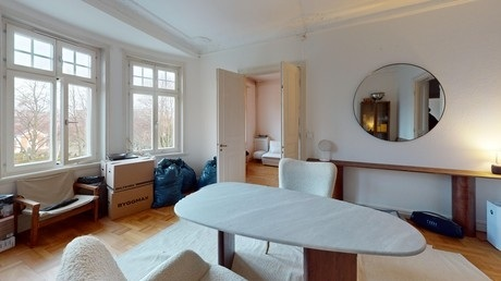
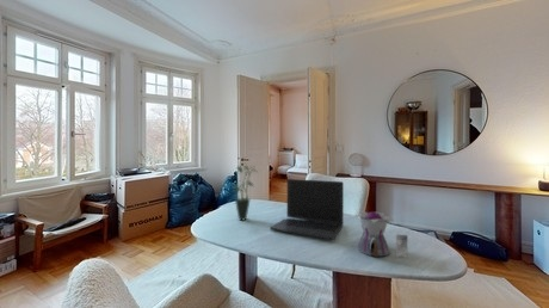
+ teapot (377, 232)
+ laptop (307, 204)
+ potted plant (245, 191)
